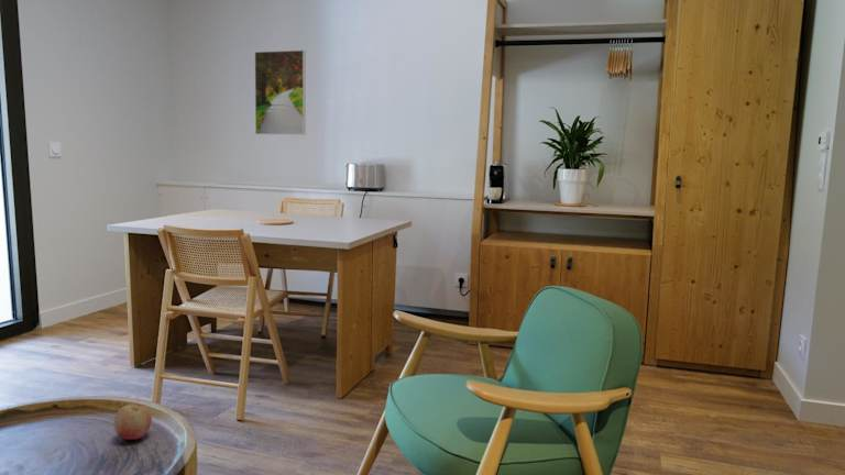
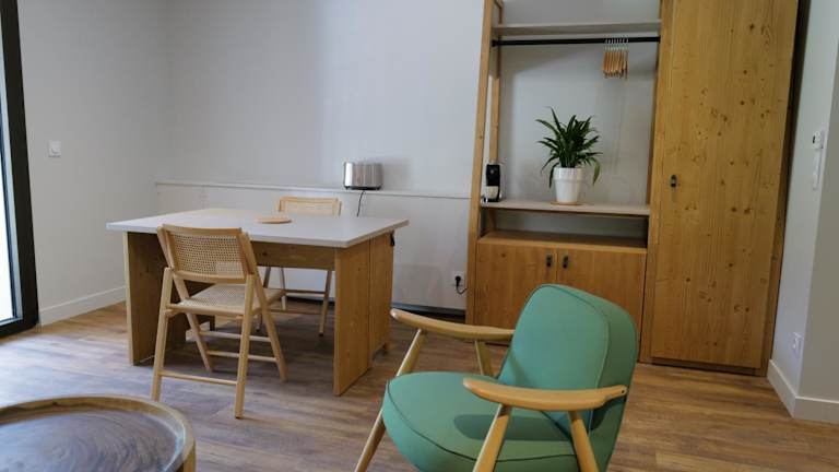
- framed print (279, 92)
- fruit (132, 421)
